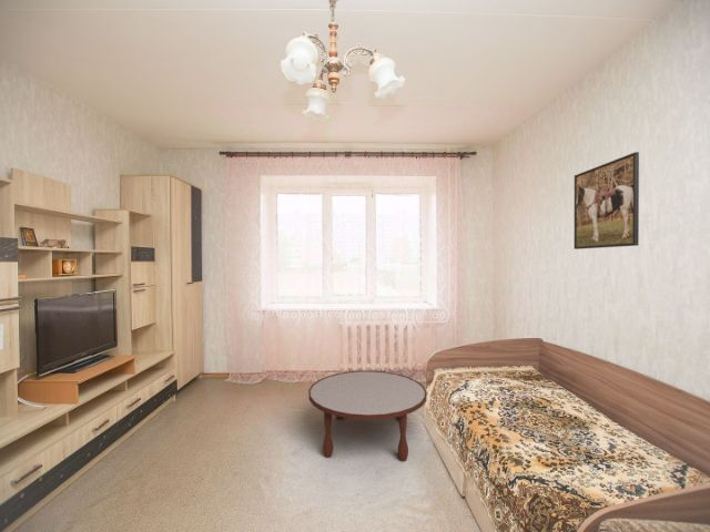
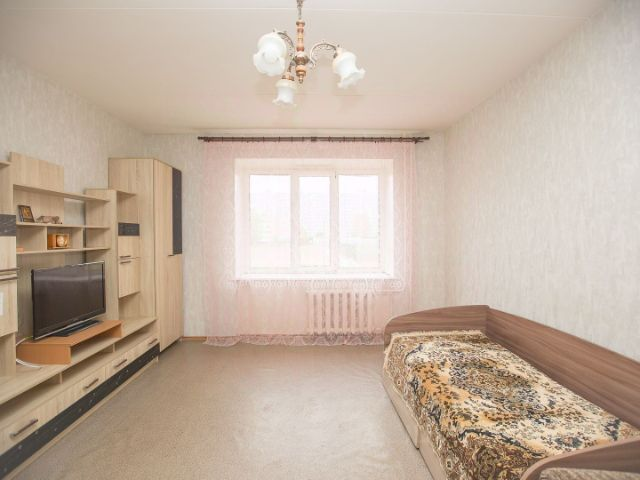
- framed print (602, 206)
- coffee table (367, 412)
